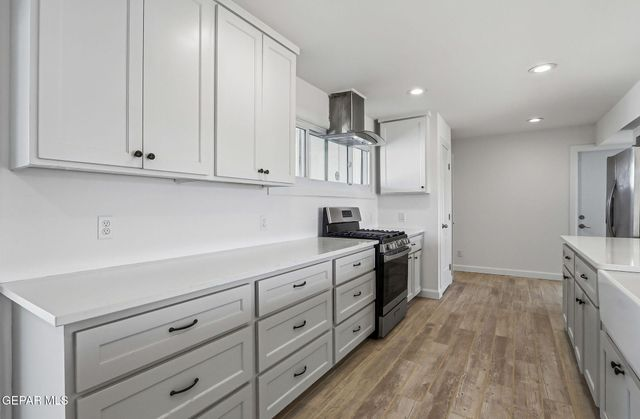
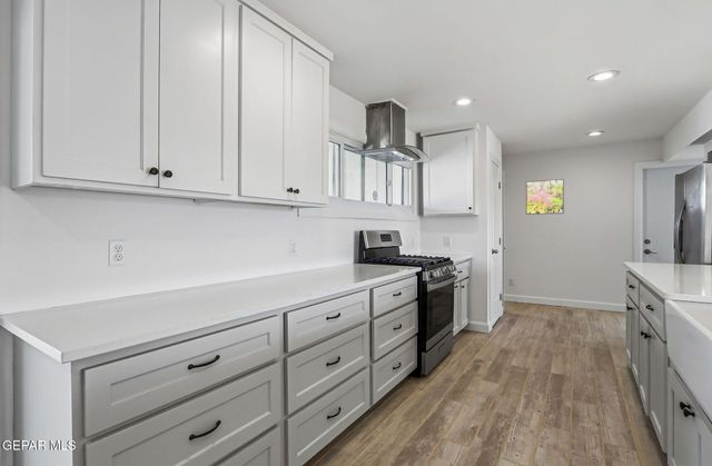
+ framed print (544, 197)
